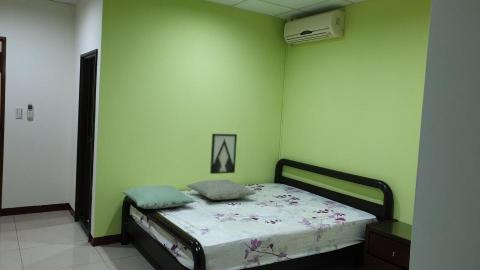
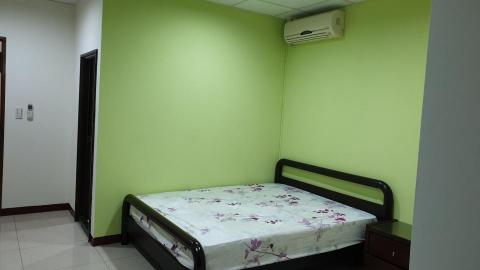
- pillow (220, 189)
- pillow (157, 196)
- wall art (223, 153)
